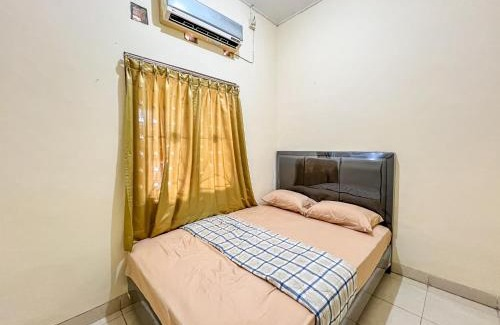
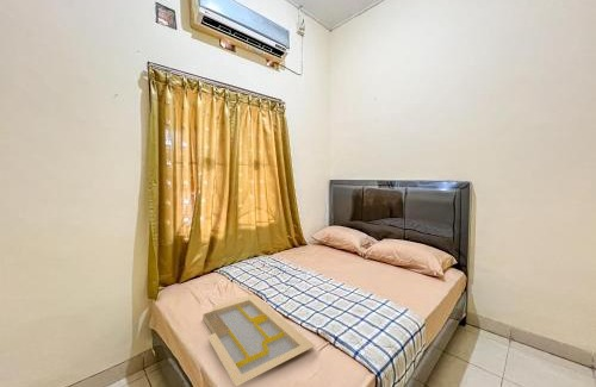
+ serving tray (247, 329)
